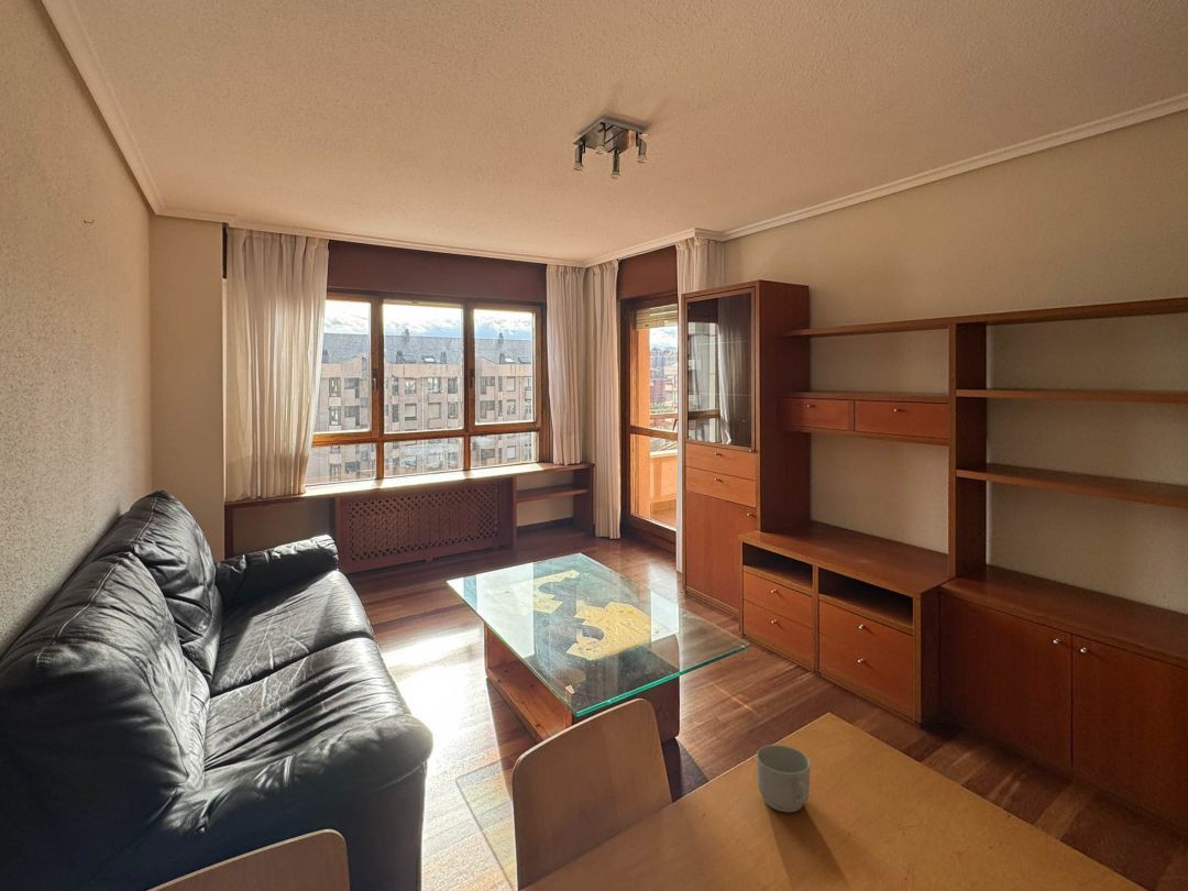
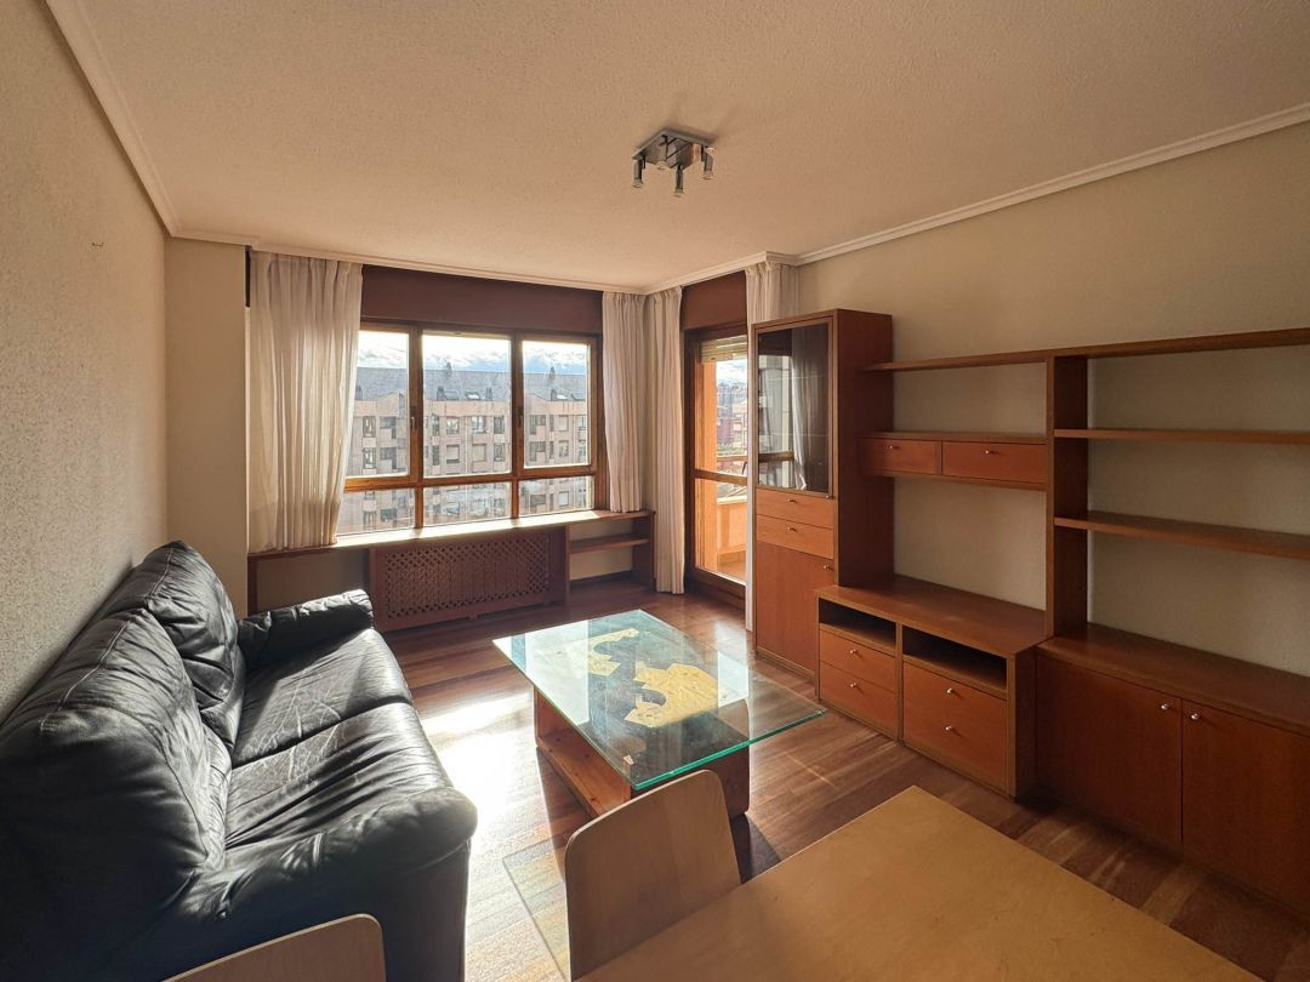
- mug (787, 783)
